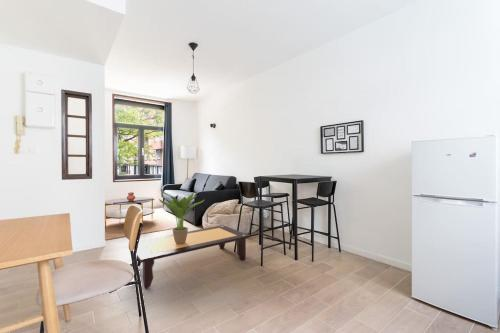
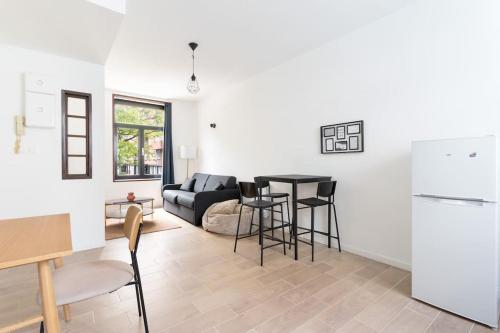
- potted plant (181, 215)
- coffee table (191, 250)
